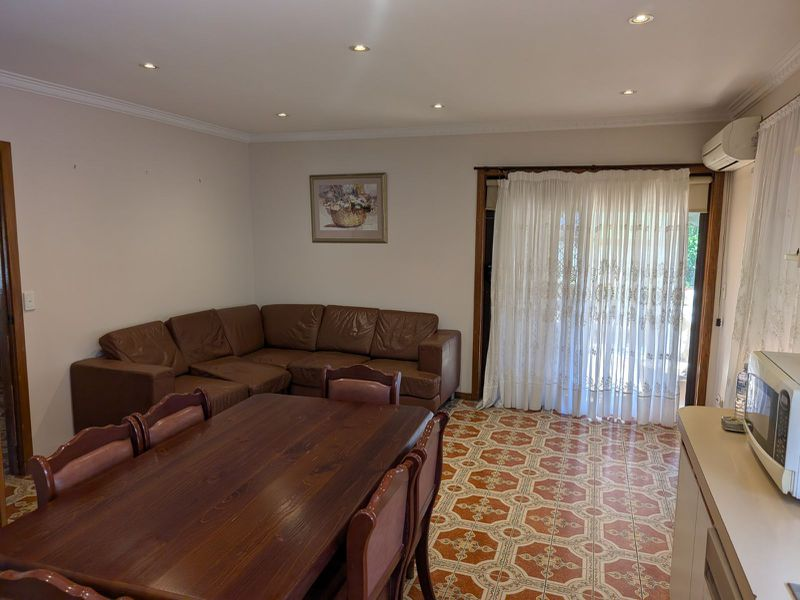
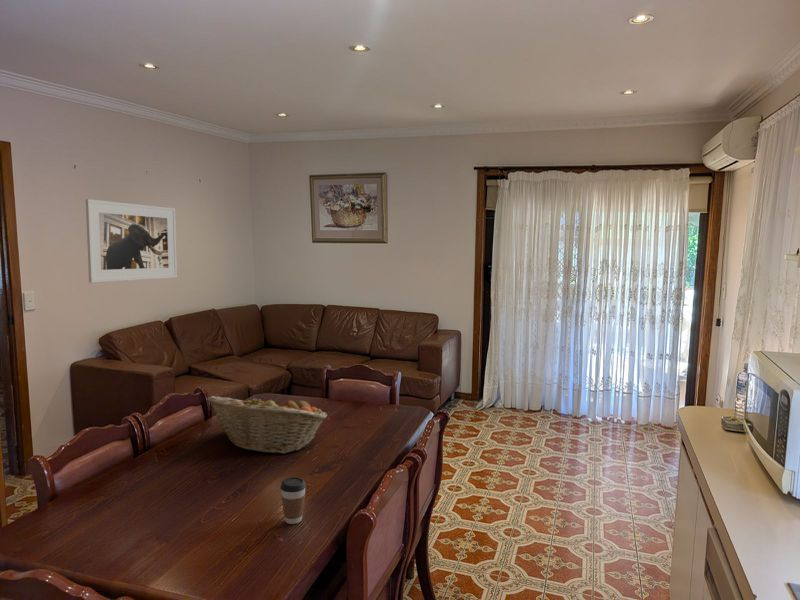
+ fruit basket (267, 416)
+ coffee cup (293, 500)
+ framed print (135, 242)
